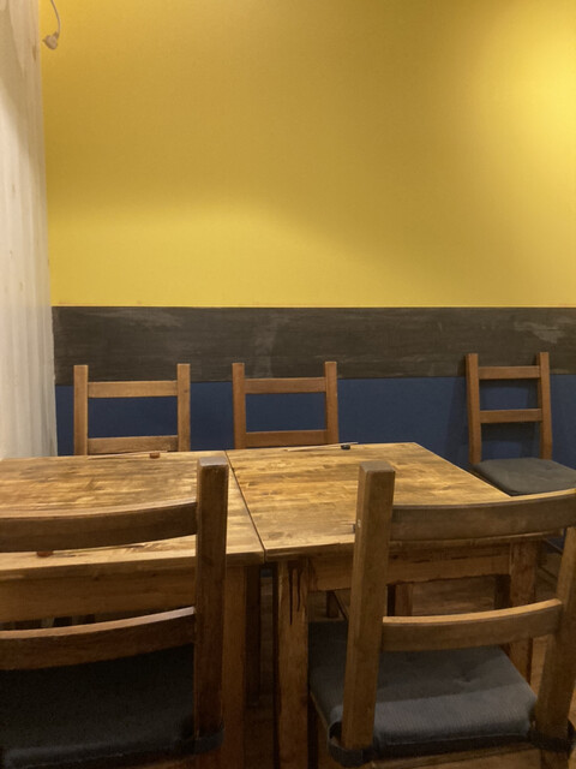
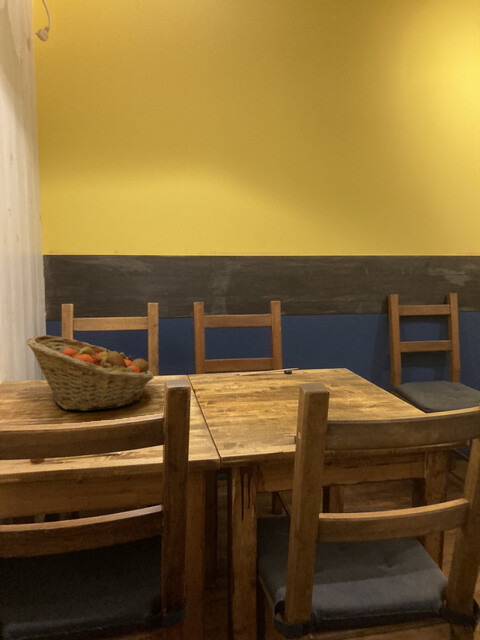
+ fruit basket (92, 367)
